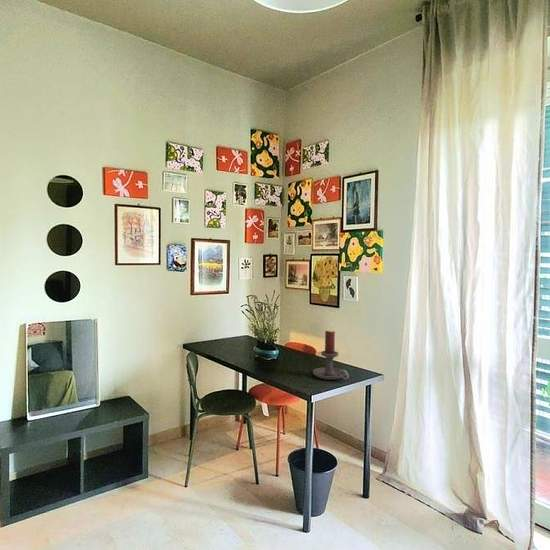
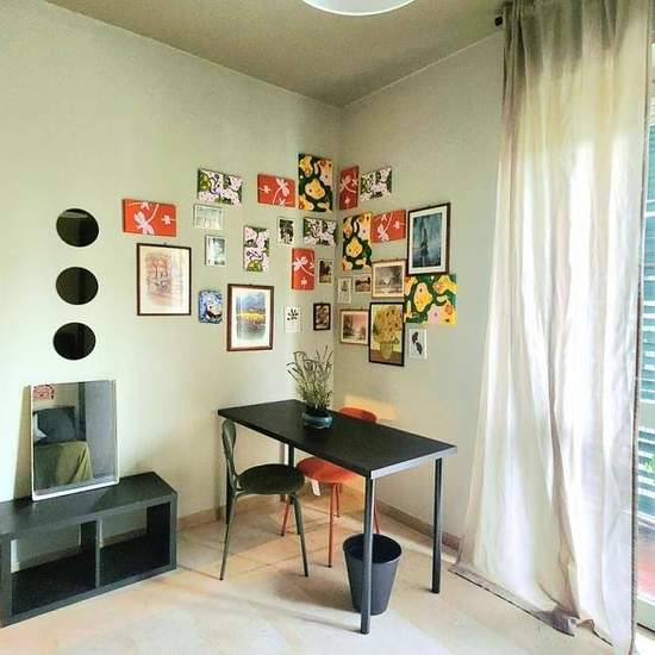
- candle holder (333, 354)
